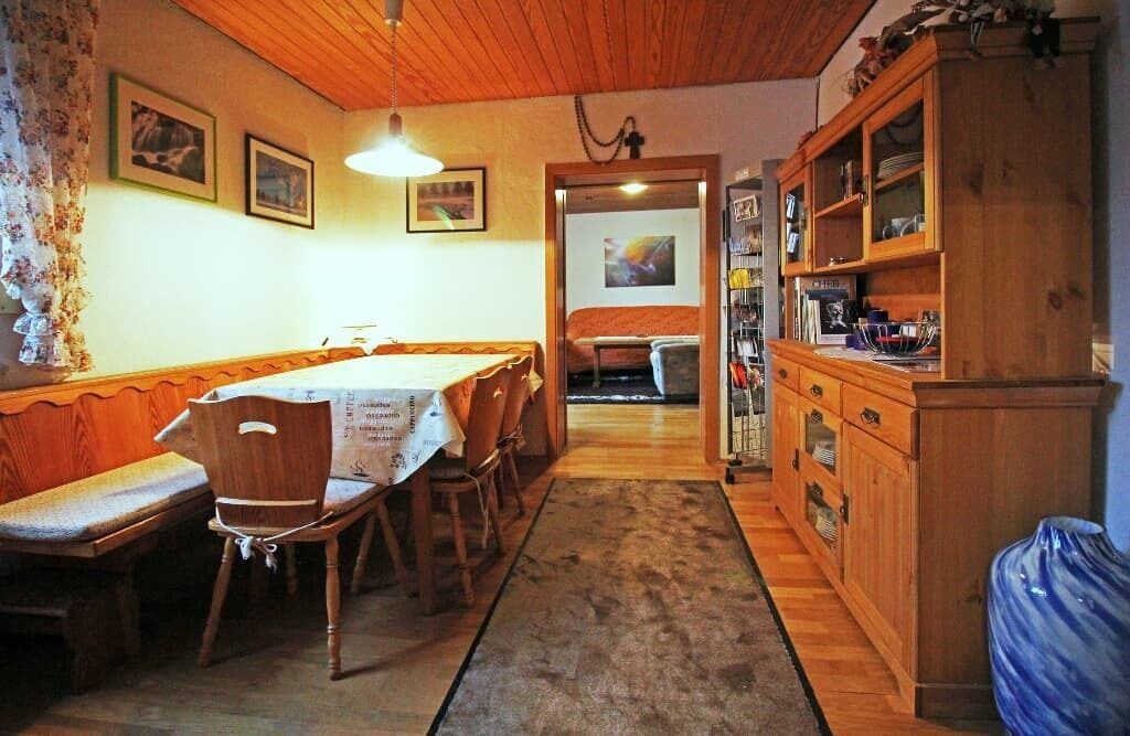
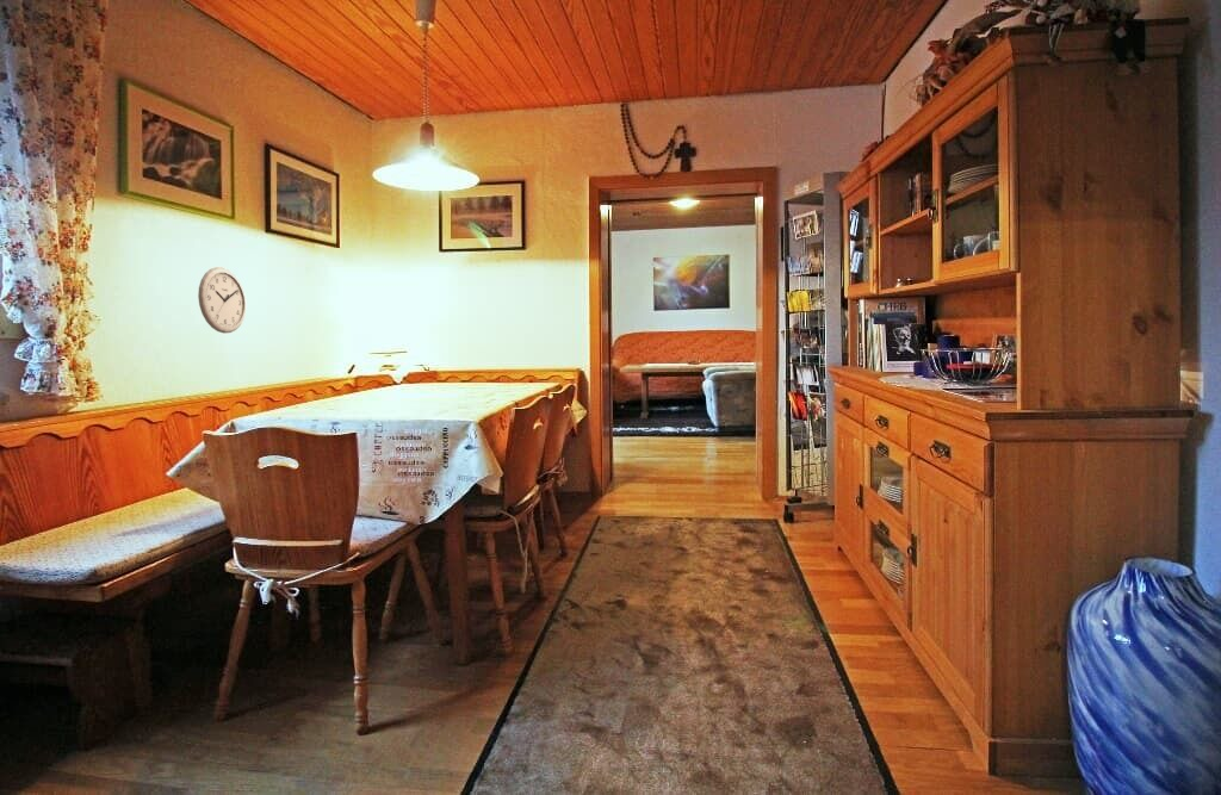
+ wall clock (224, 300)
